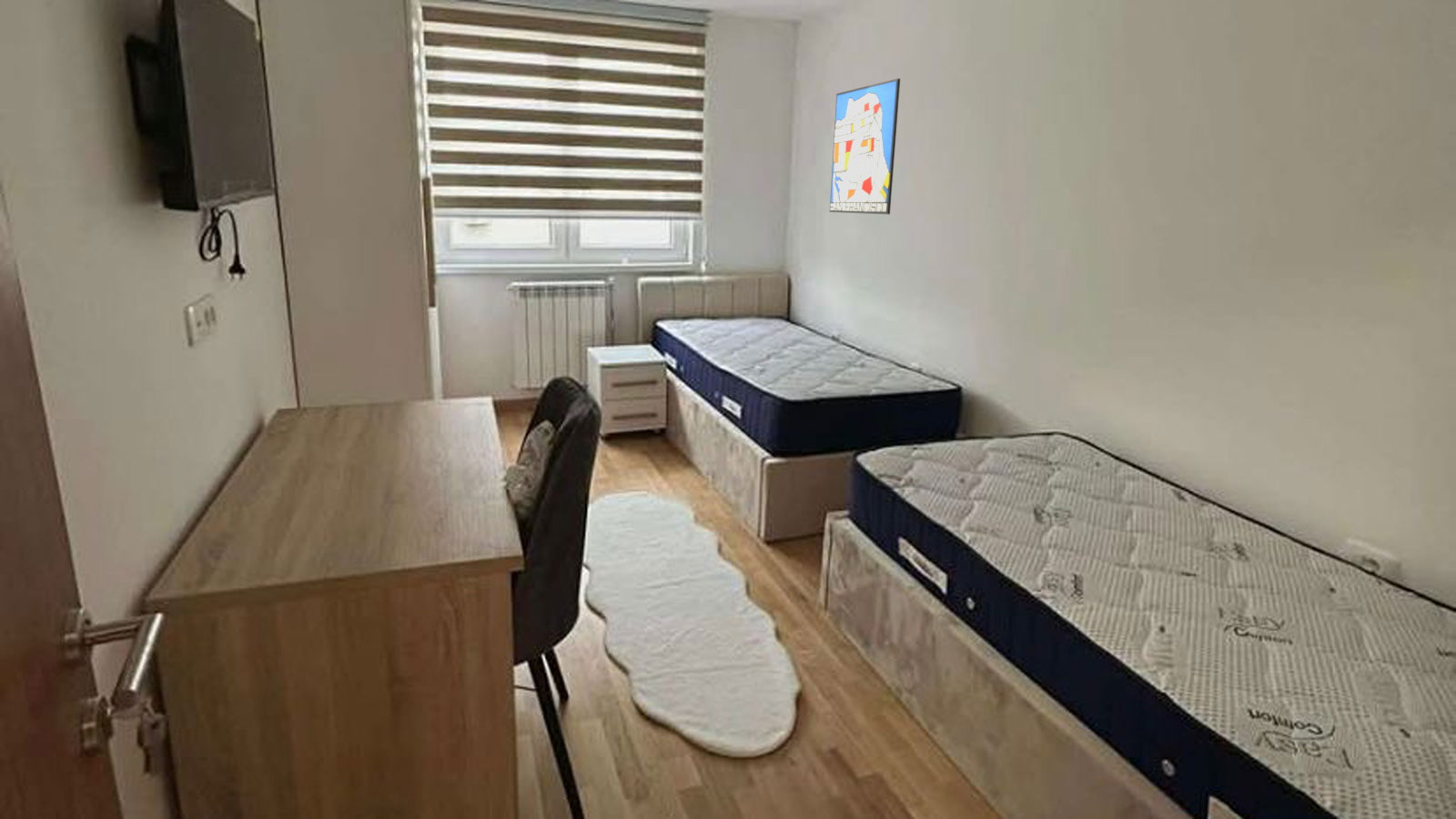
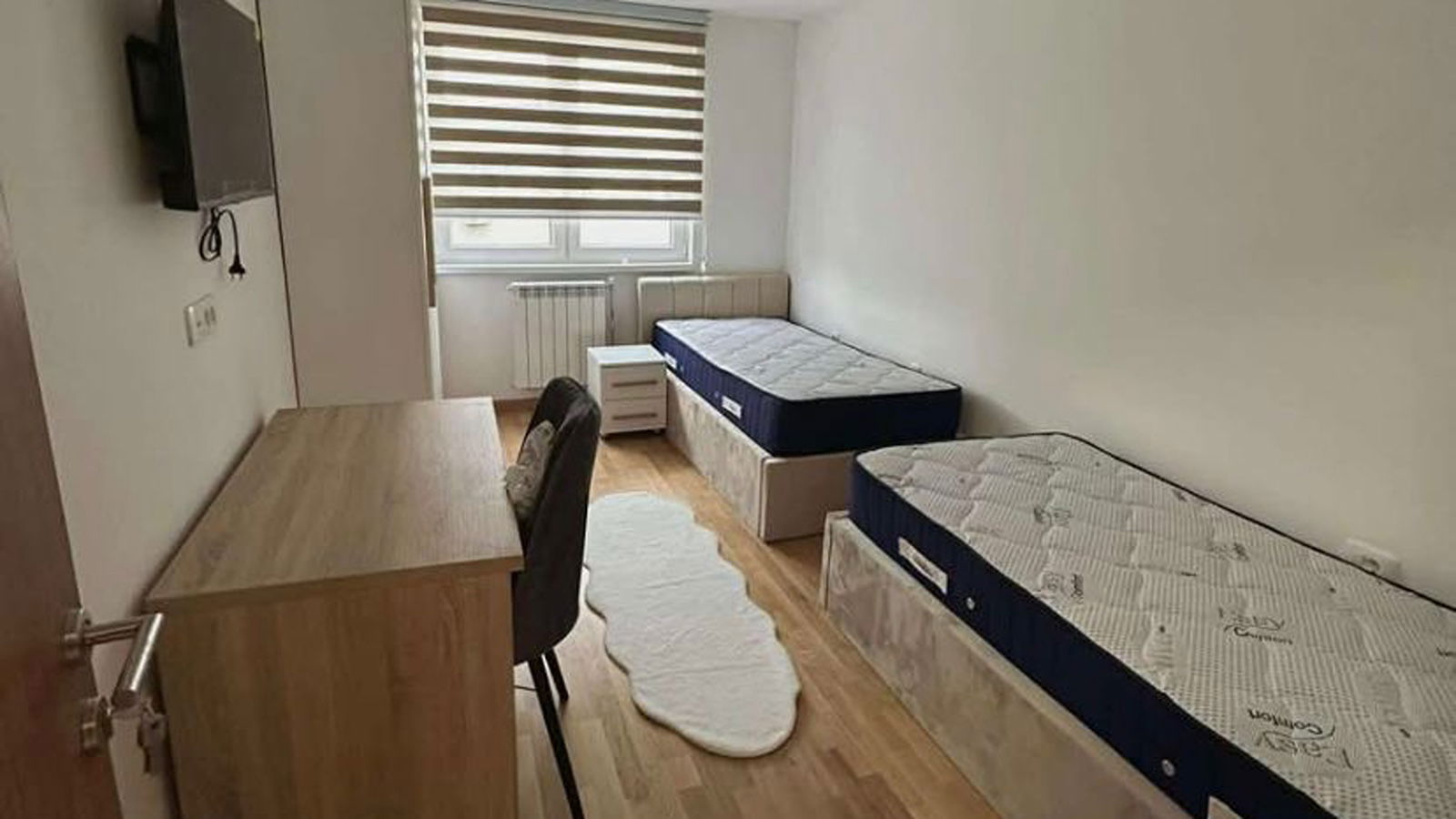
- wall art (861, 151)
